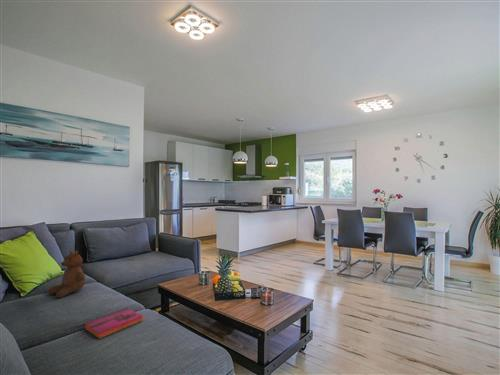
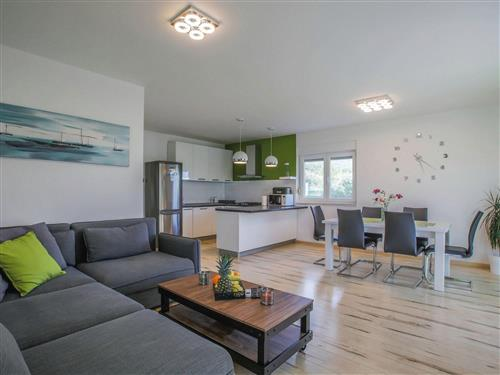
- teddy bear (67, 271)
- hardback book (114, 321)
